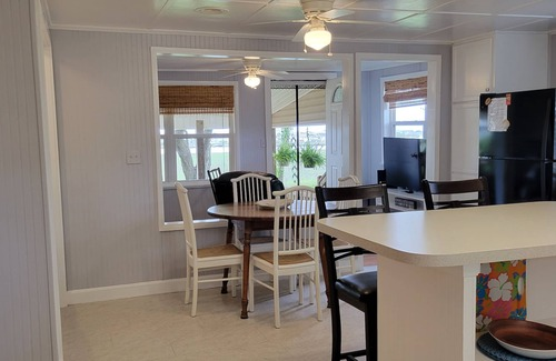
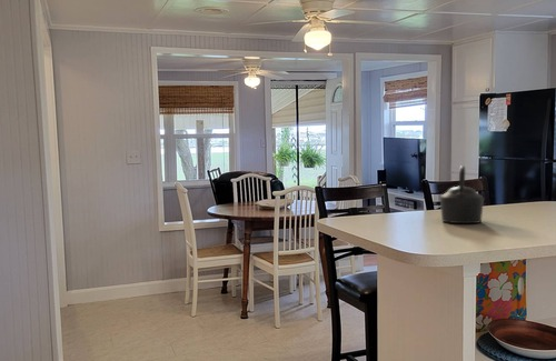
+ kettle (461, 192)
